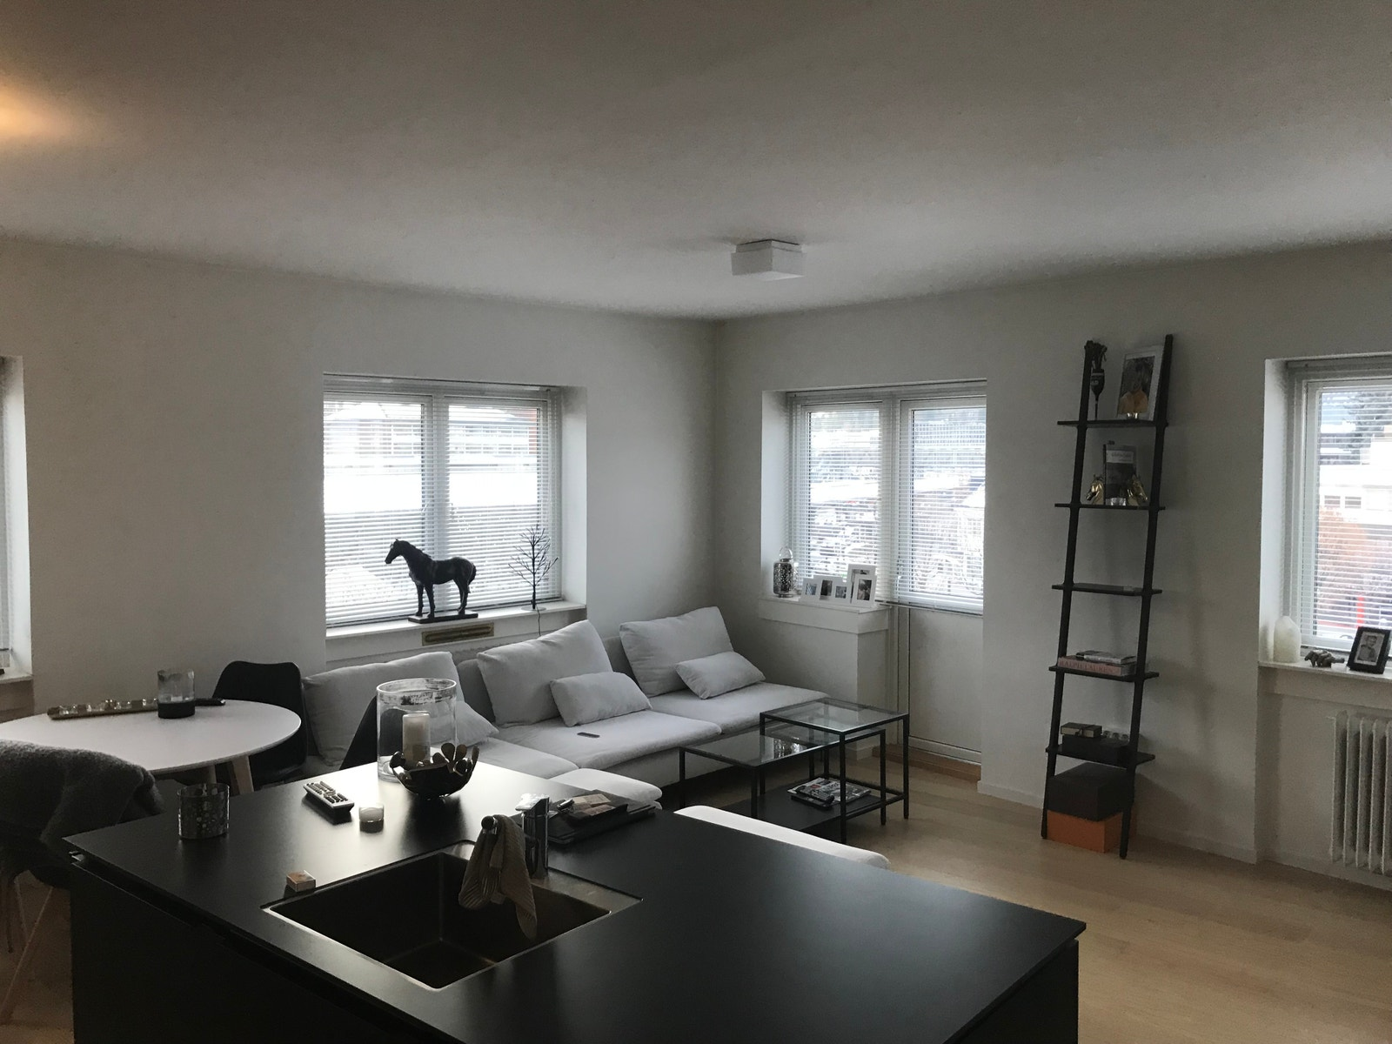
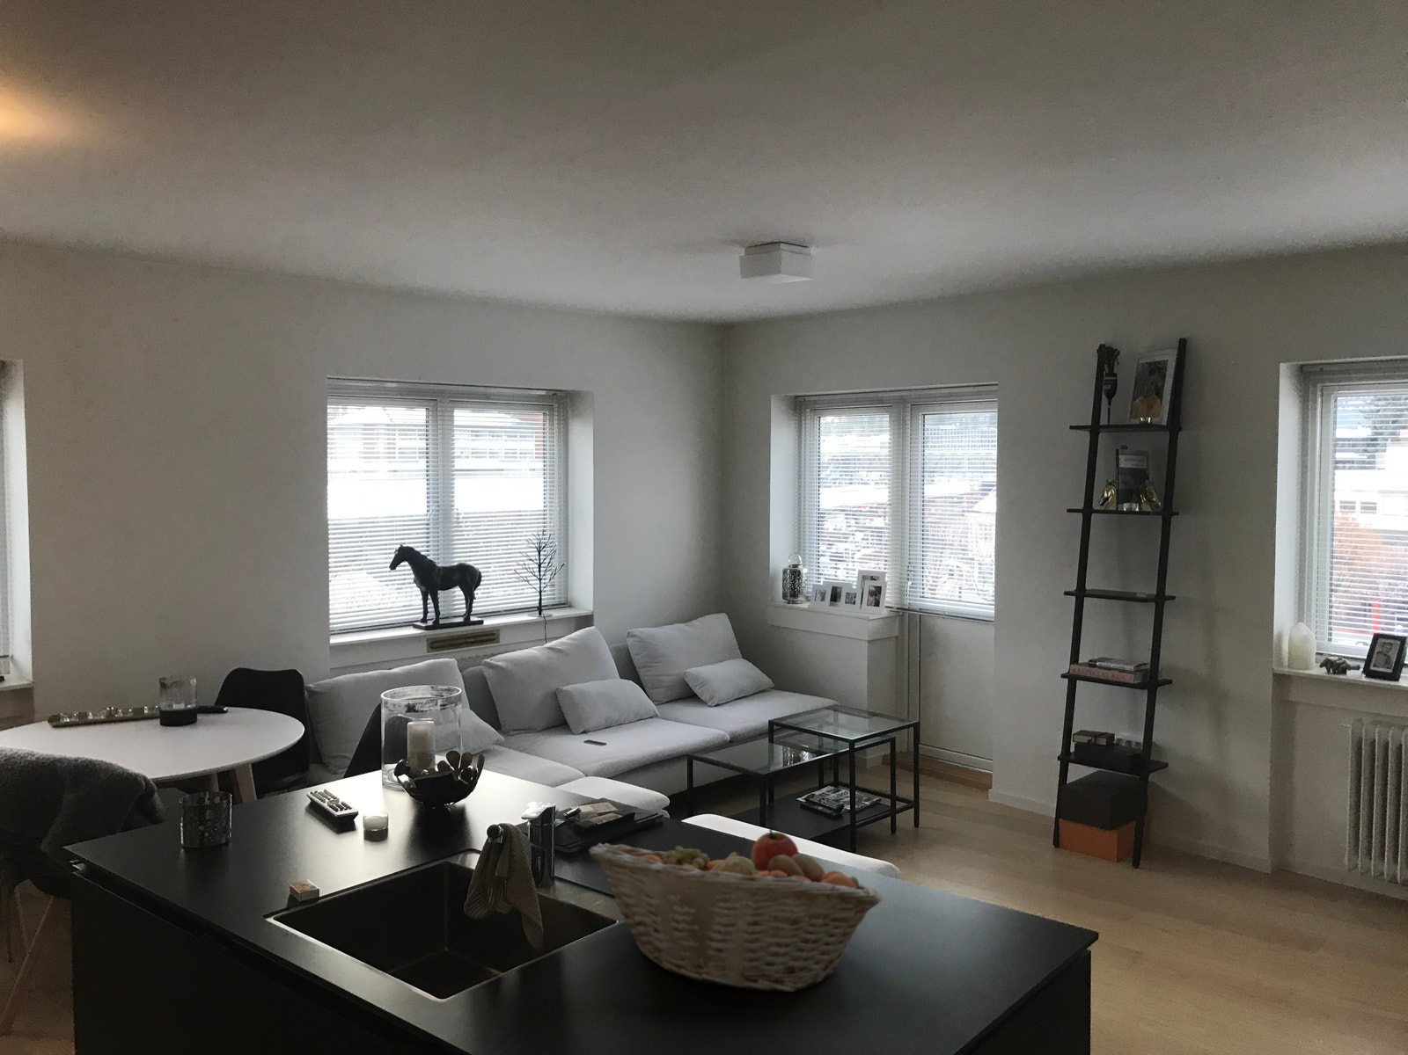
+ fruit basket (731, 894)
+ apple (774, 856)
